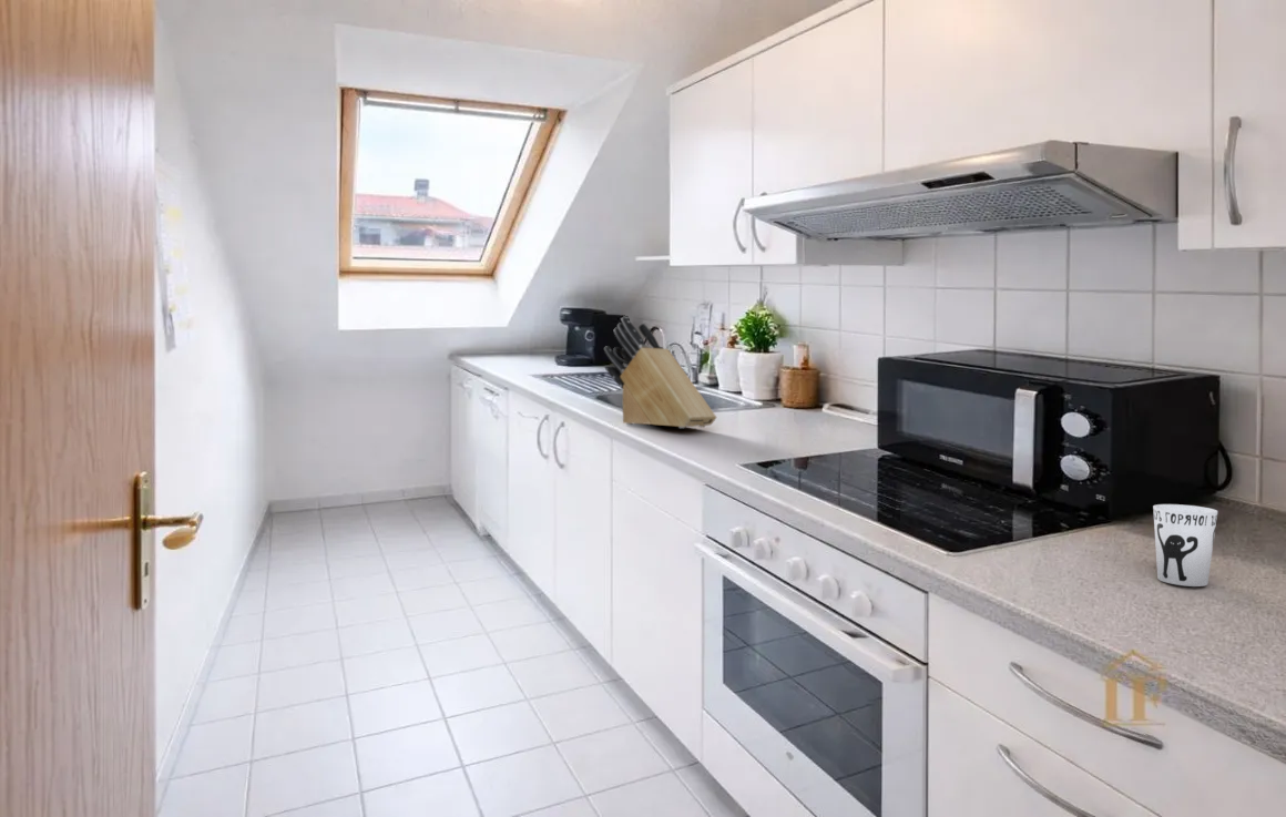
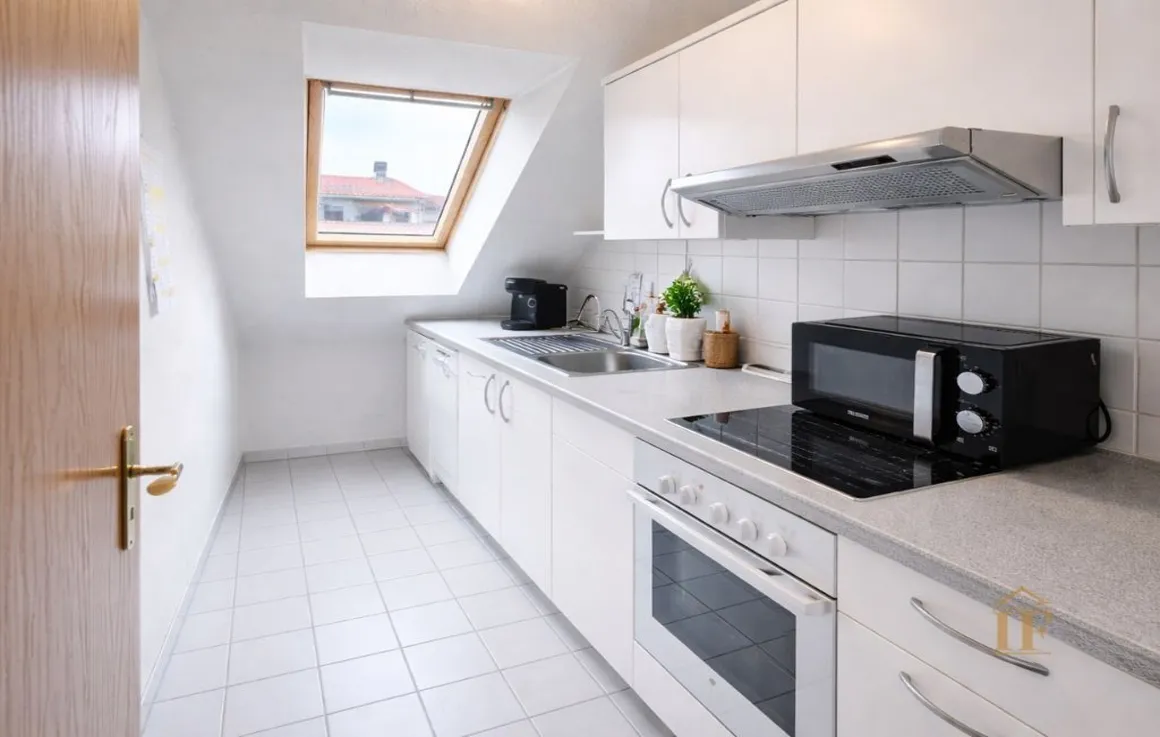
- cup (1183, 544)
- knife block (656, 370)
